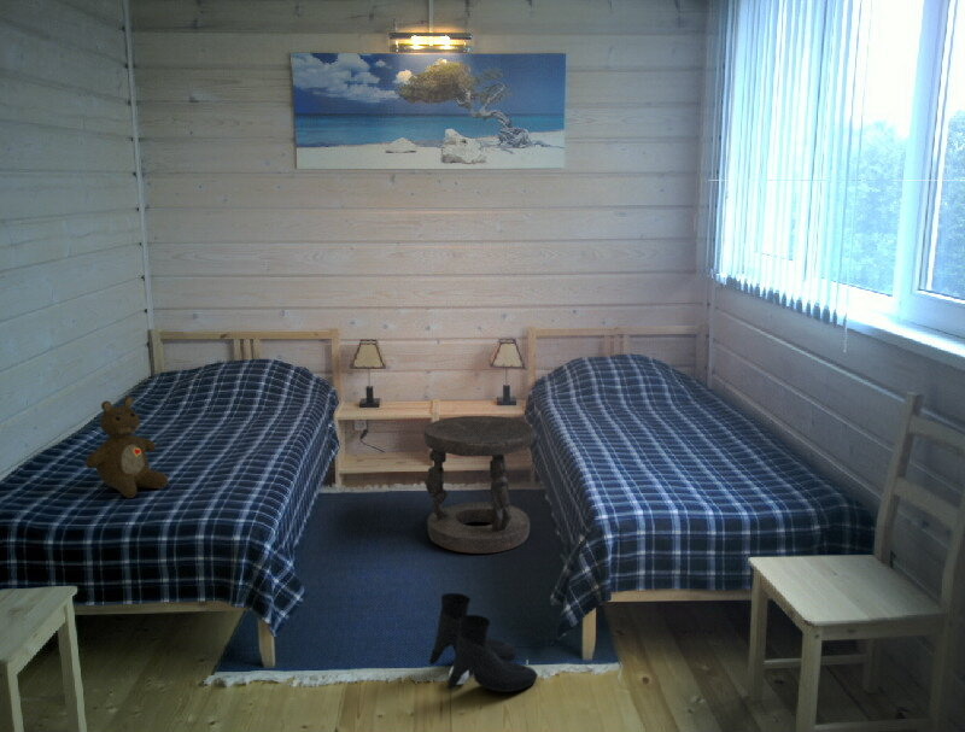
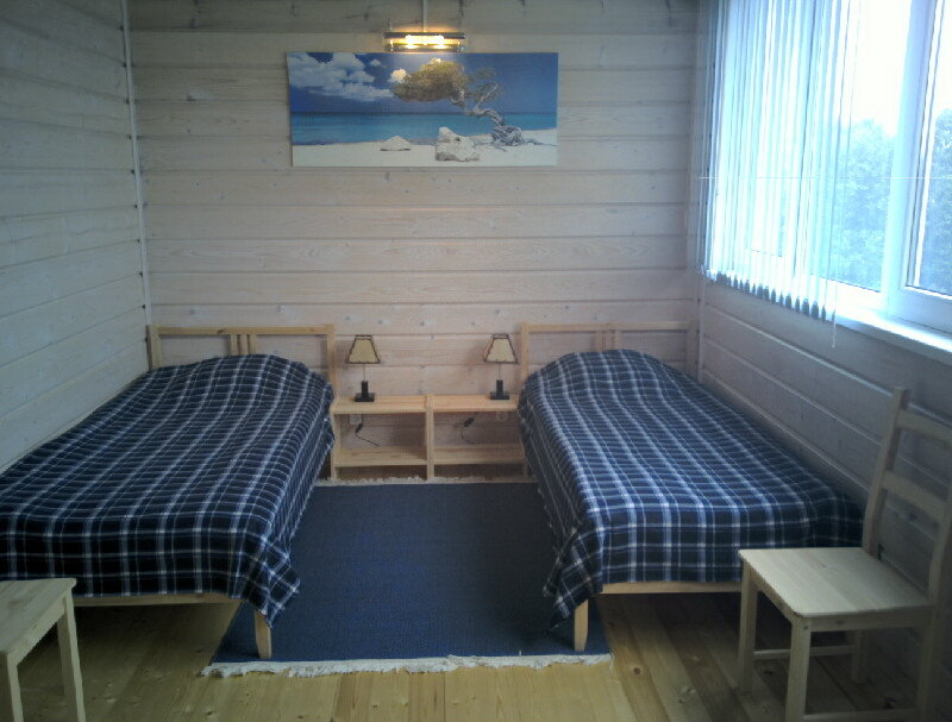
- boots (482, 638)
- stool (491, 479)
- teddy bear (128, 445)
